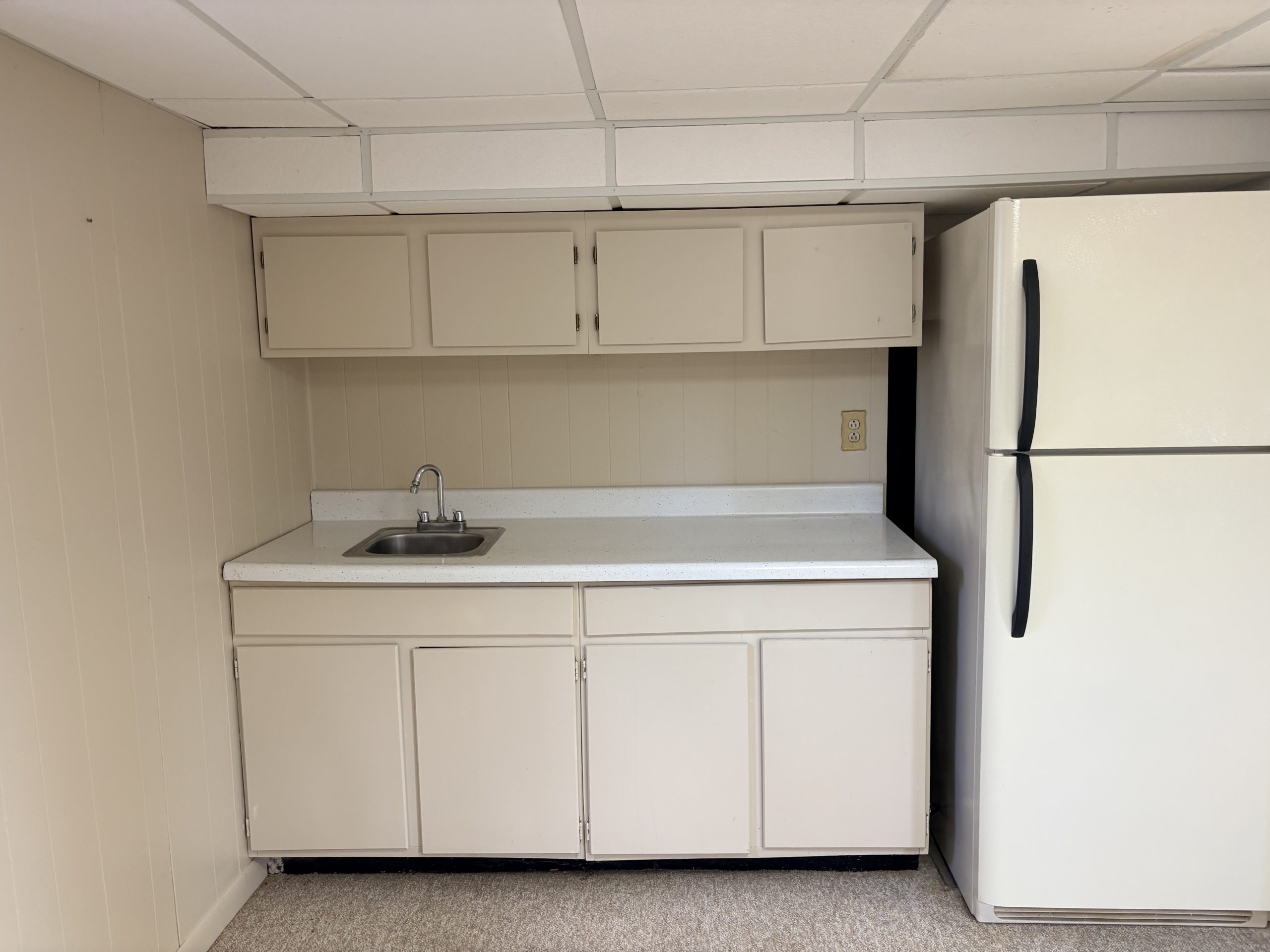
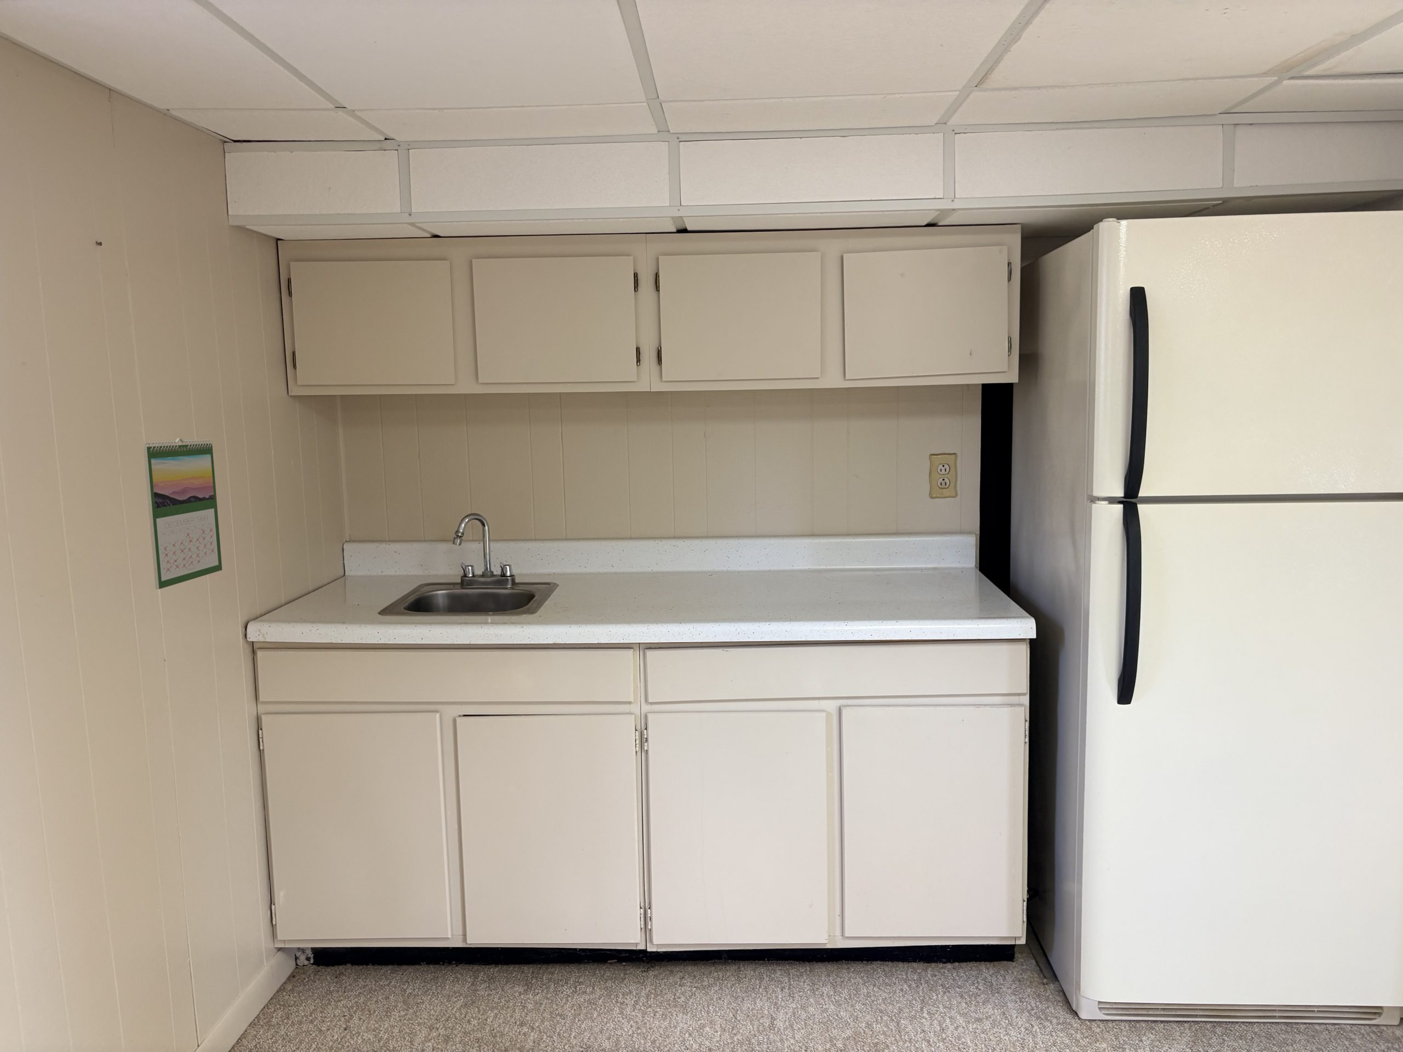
+ calendar (184, 509)
